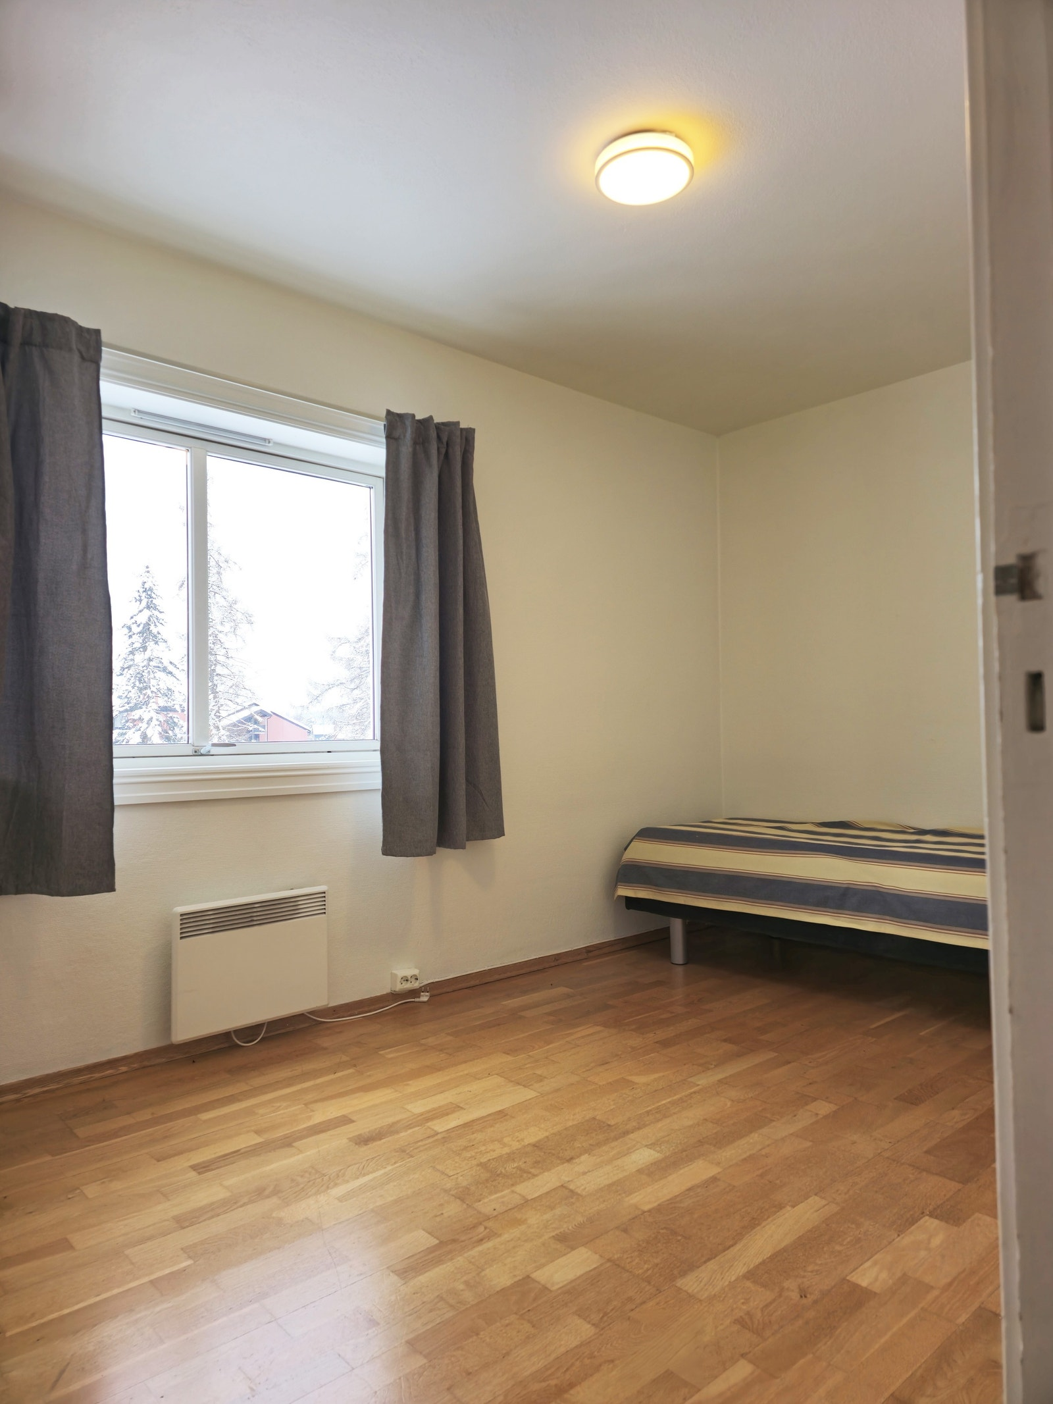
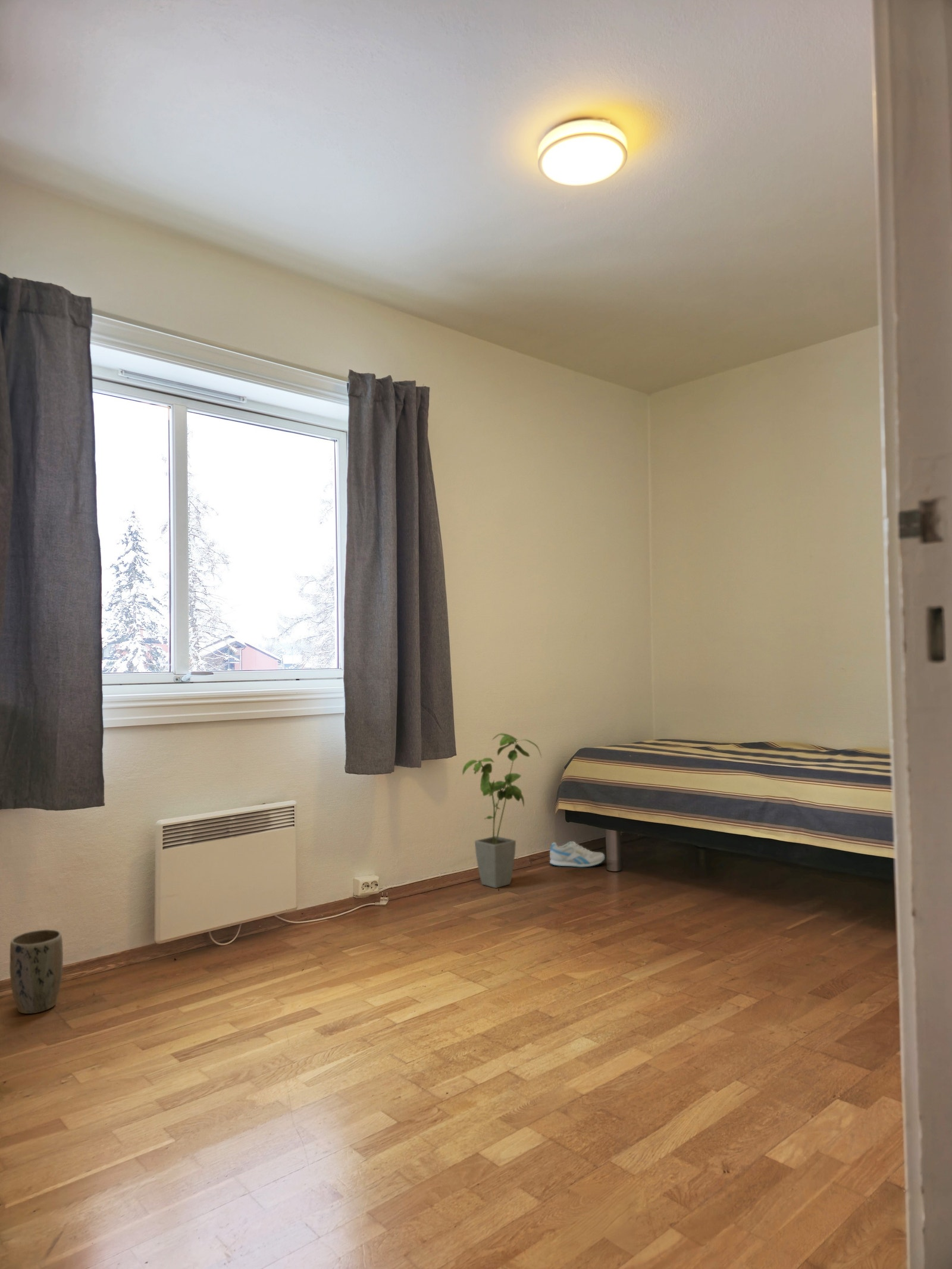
+ house plant (504, 808)
+ plant pot (36, 972)
+ sneaker (577, 853)
